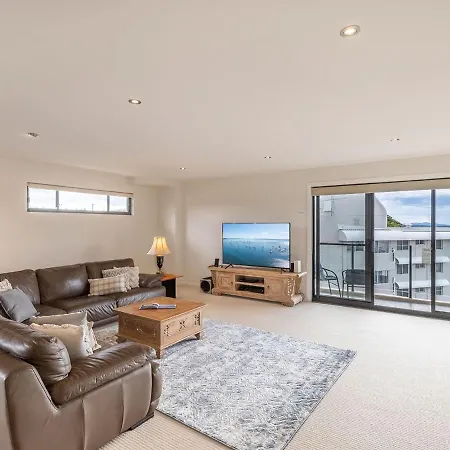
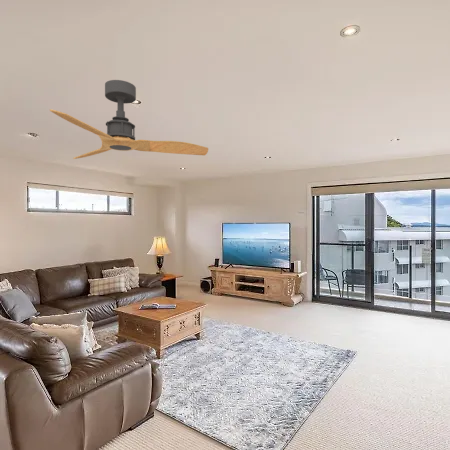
+ ceiling fan (133, 124)
